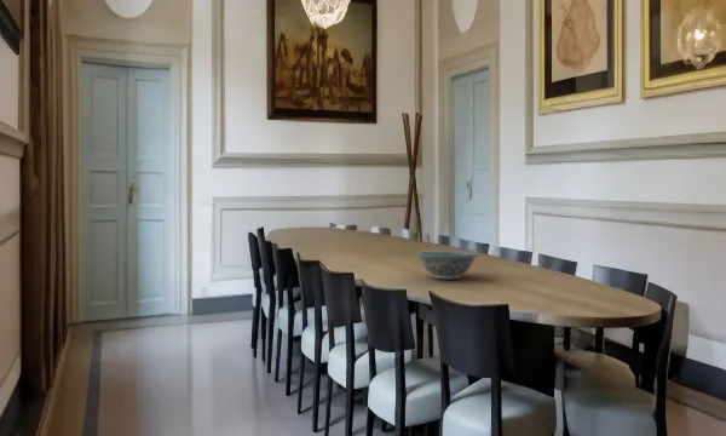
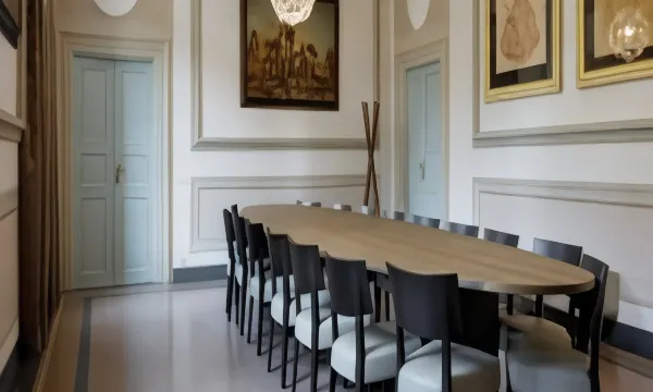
- decorative bowl (446, 265)
